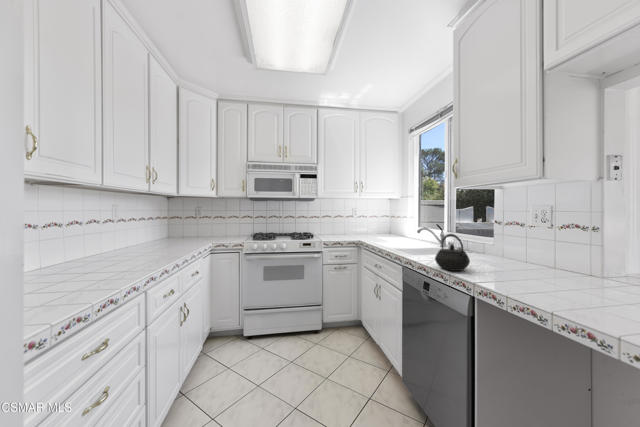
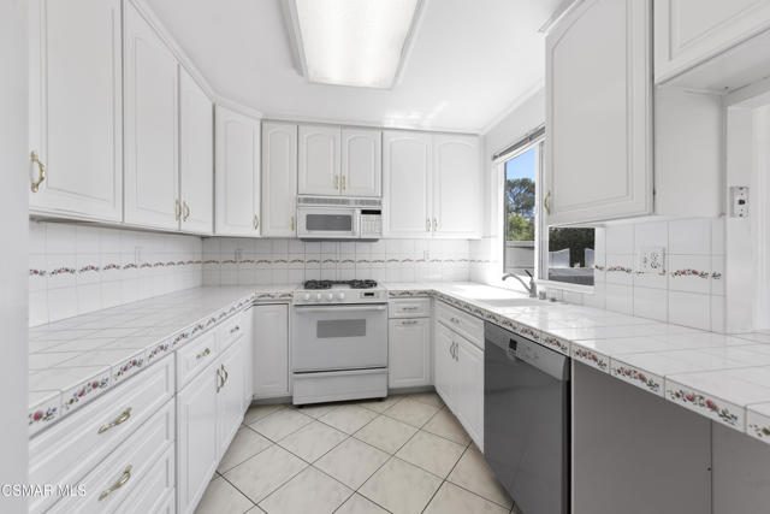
- kettle (453, 251)
